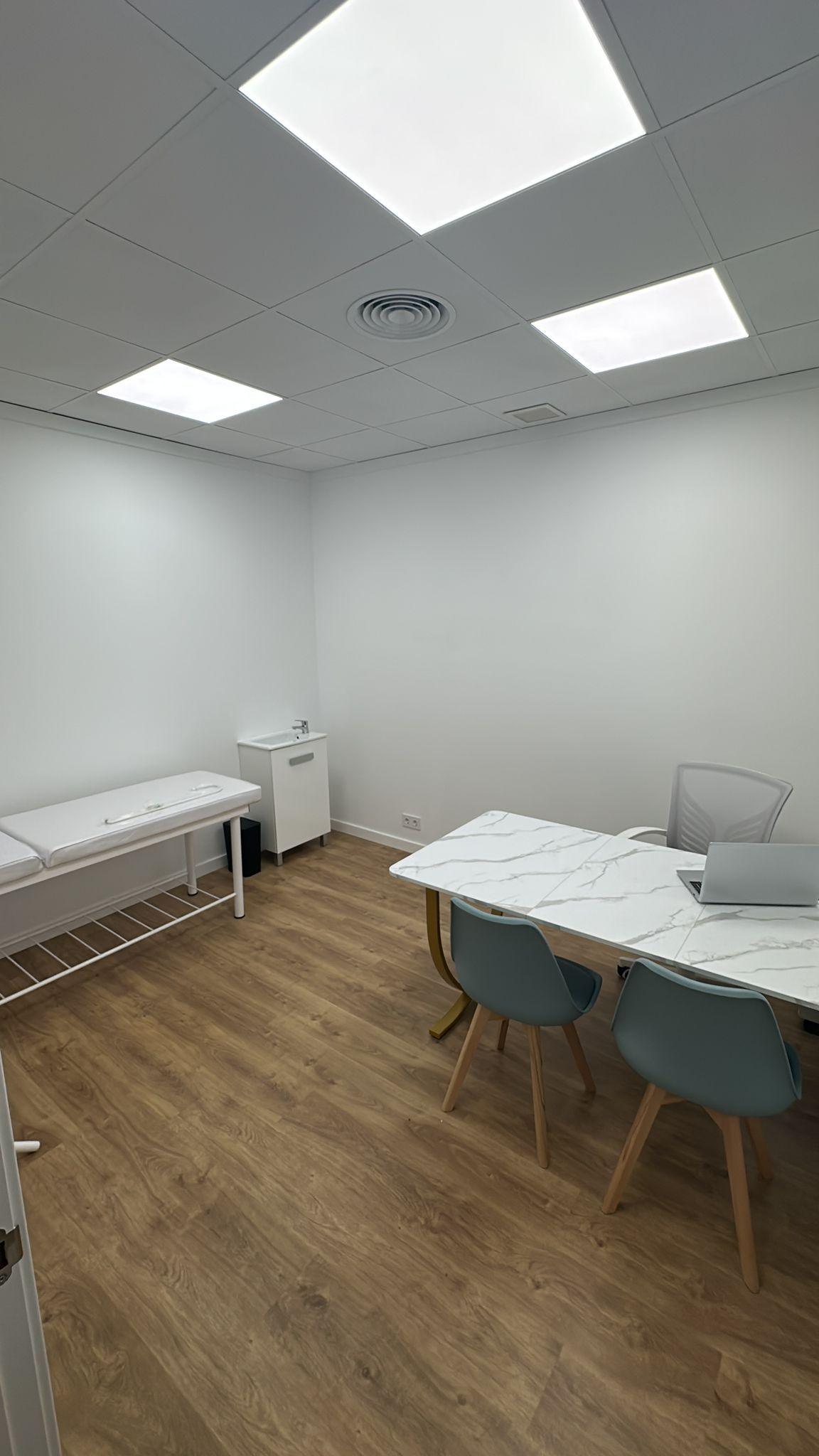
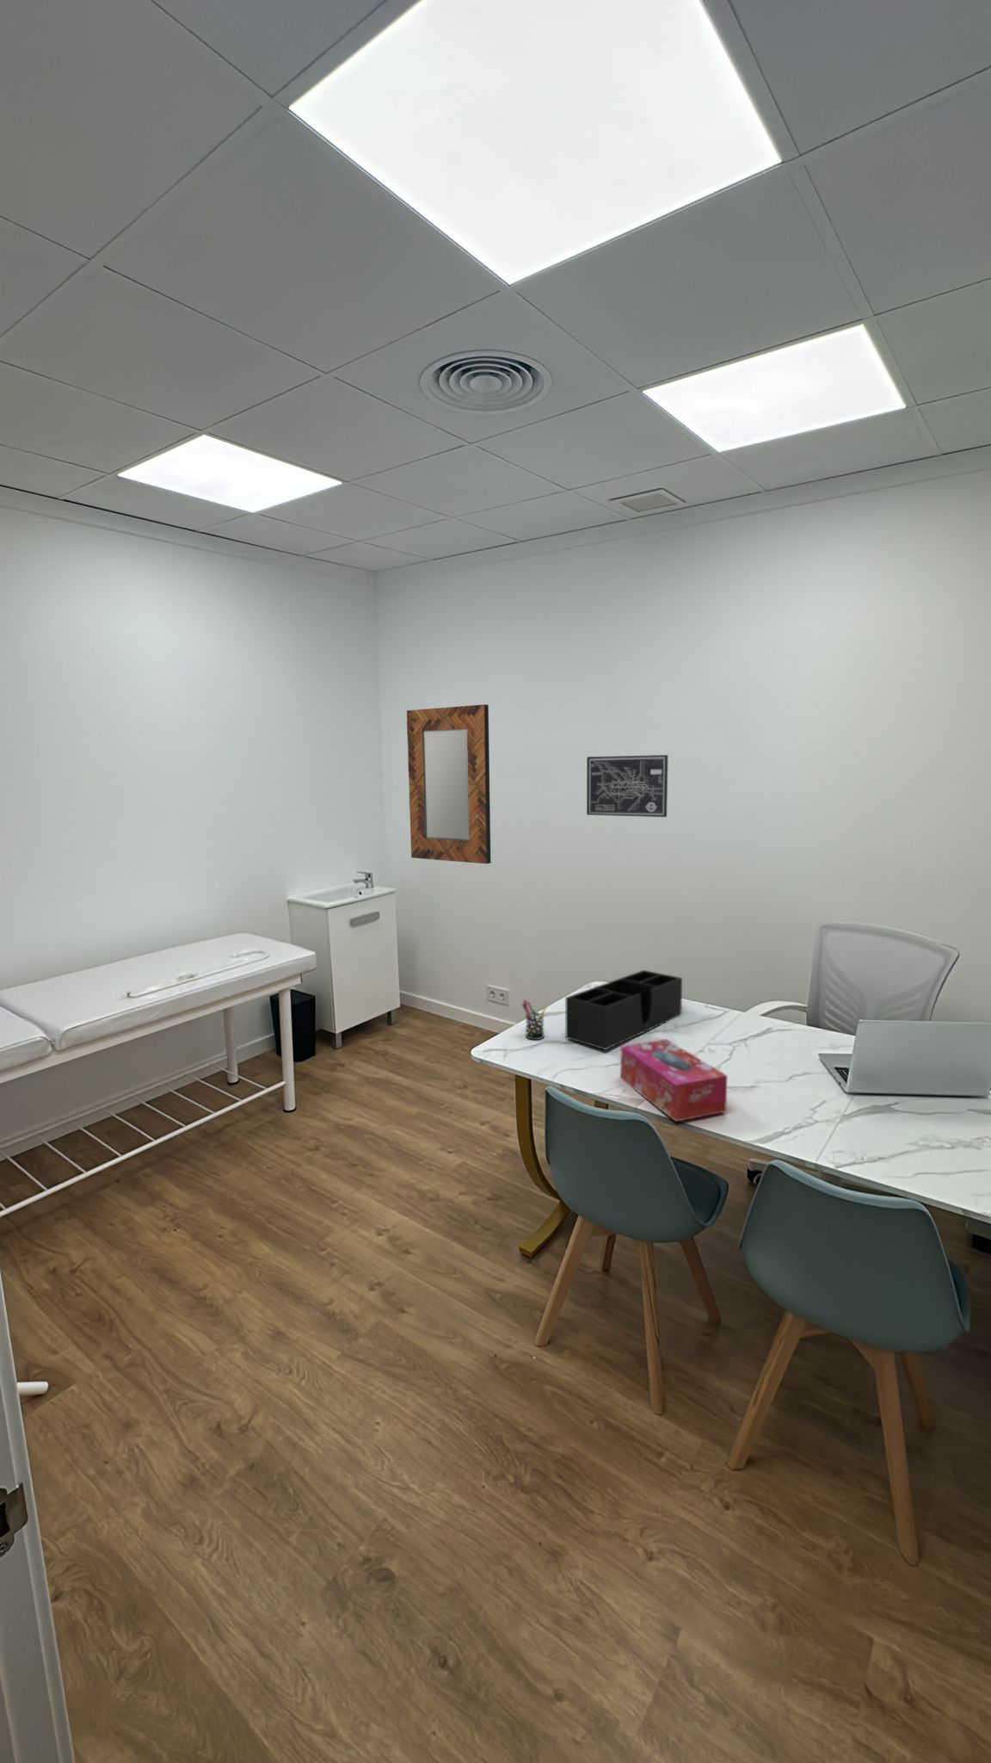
+ home mirror (448, 785)
+ desk organizer (626, 1006)
+ tissue box (670, 1076)
+ pen holder (534, 1018)
+ wall art (626, 786)
